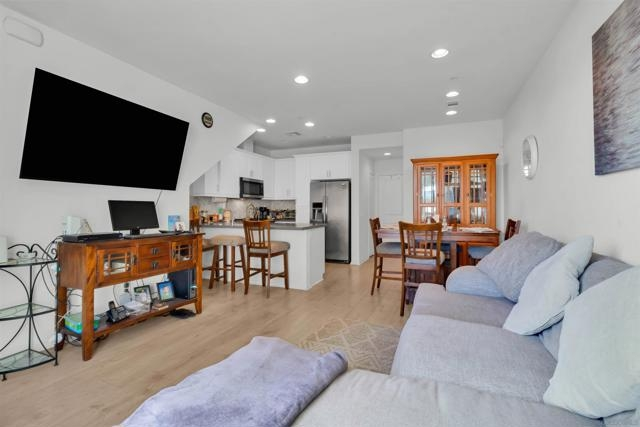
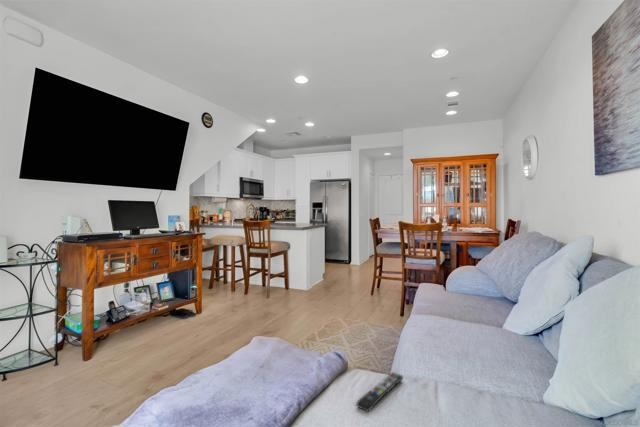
+ remote control (381, 389)
